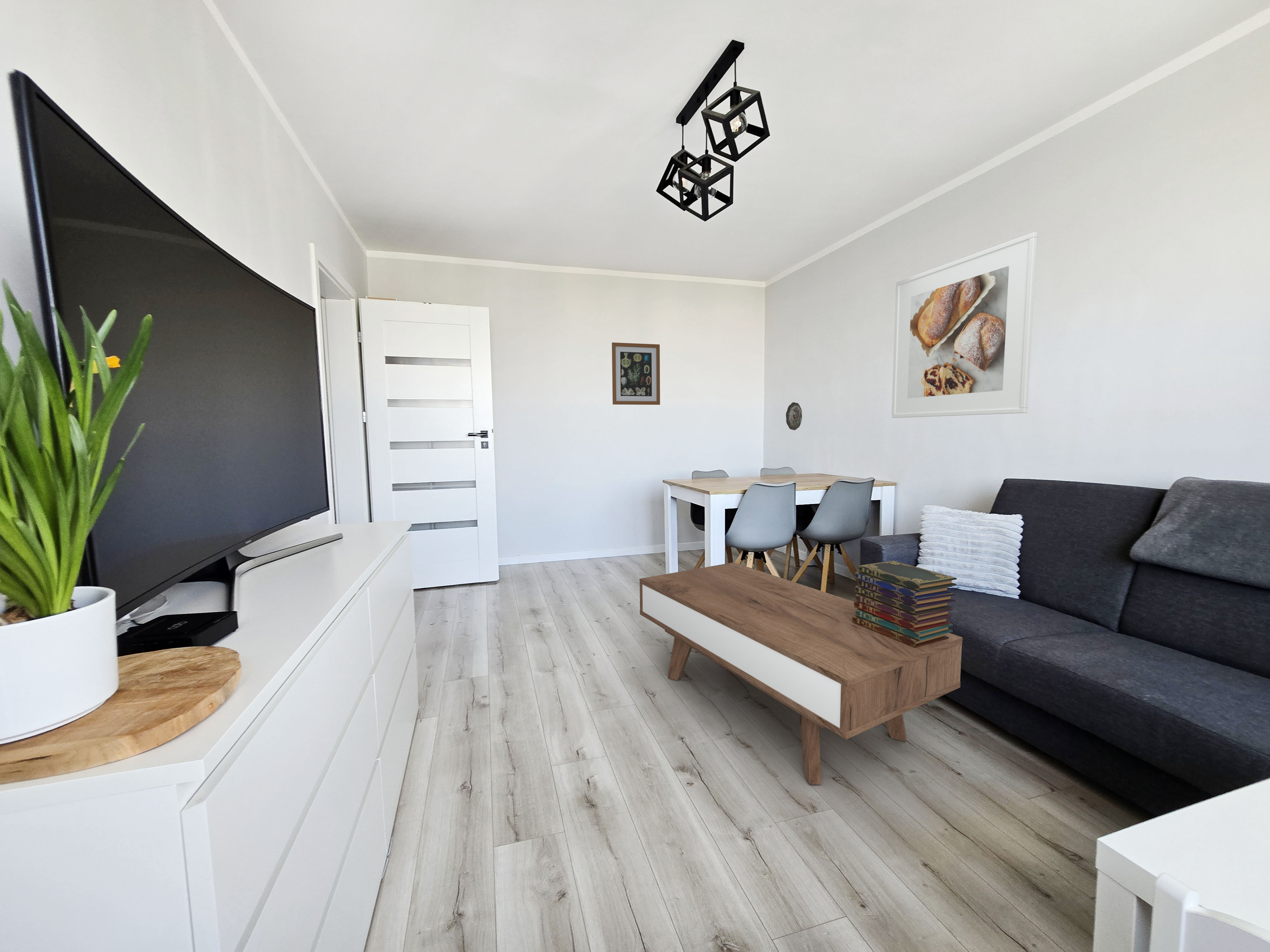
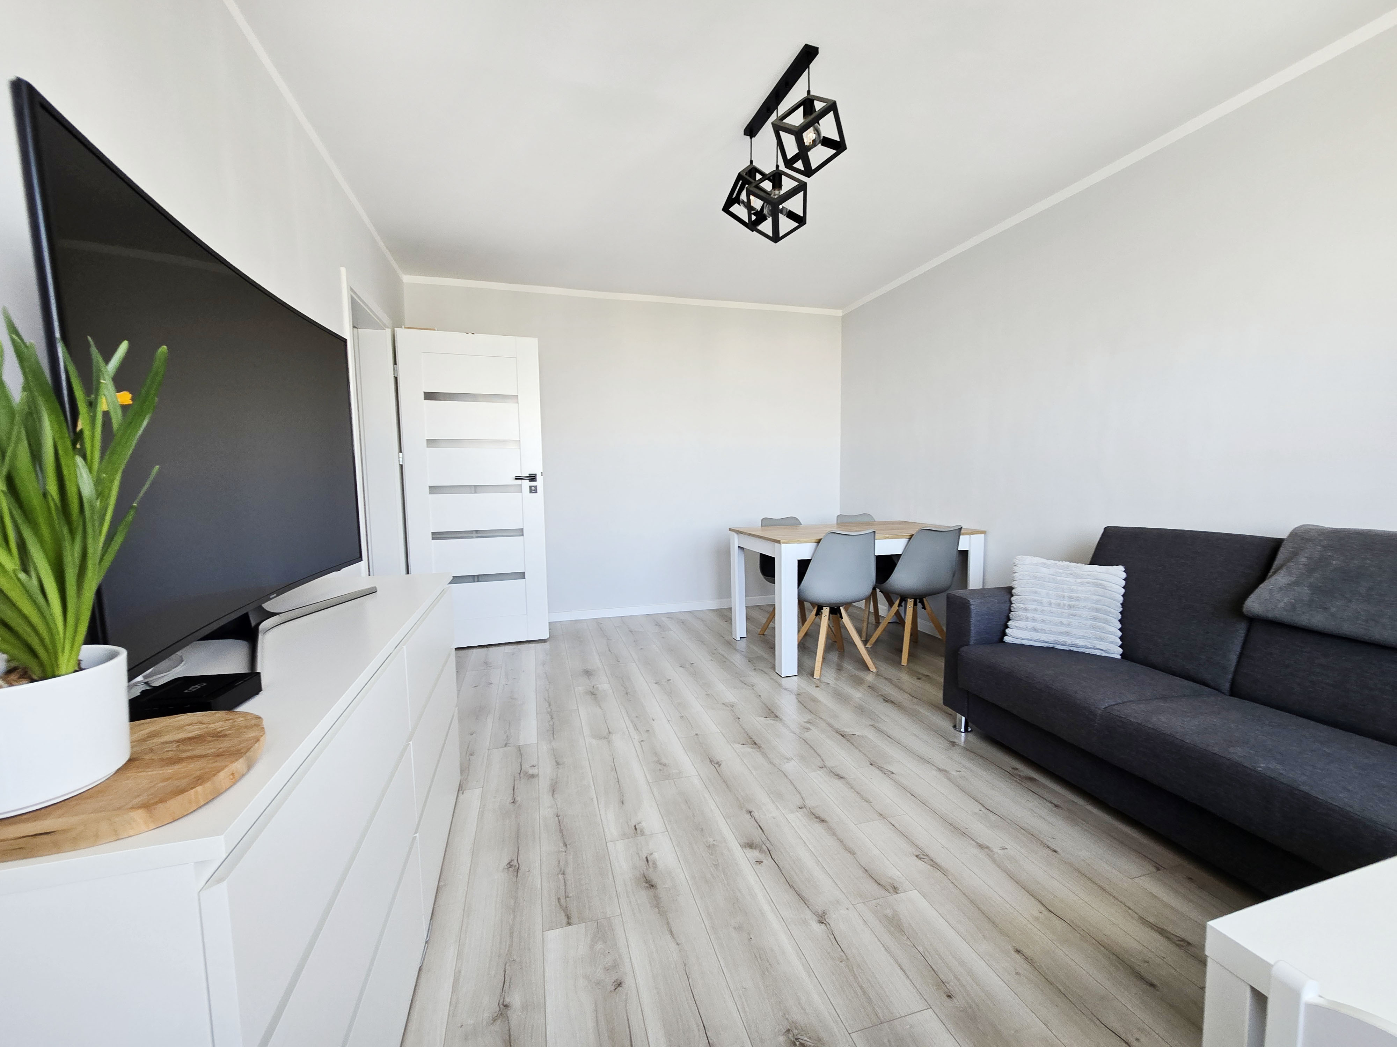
- book stack (903, 600)
- decorative plate (795, 416)
- coffee table (775, 653)
- wall art (636, 374)
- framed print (953, 339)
